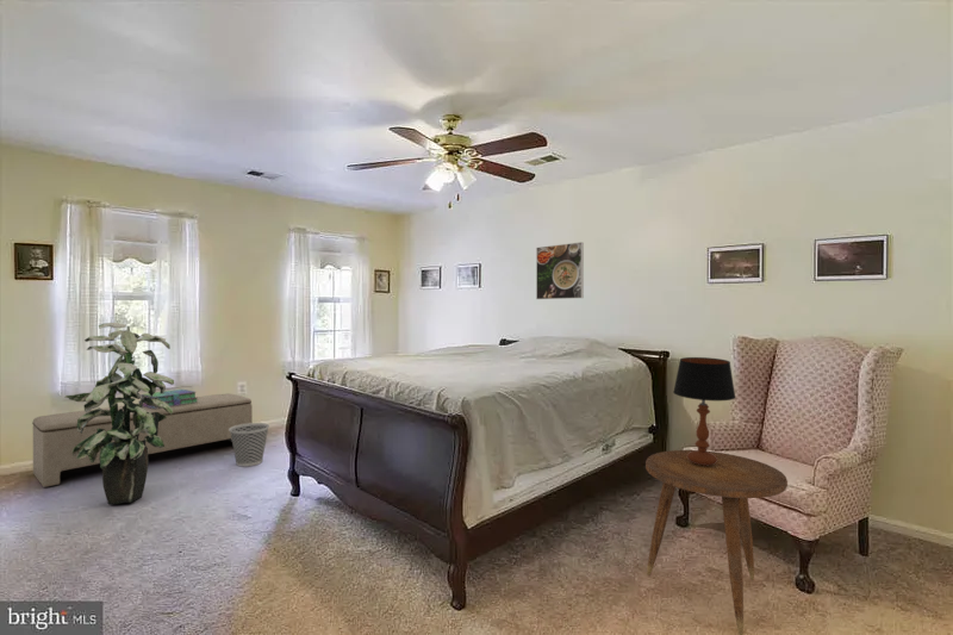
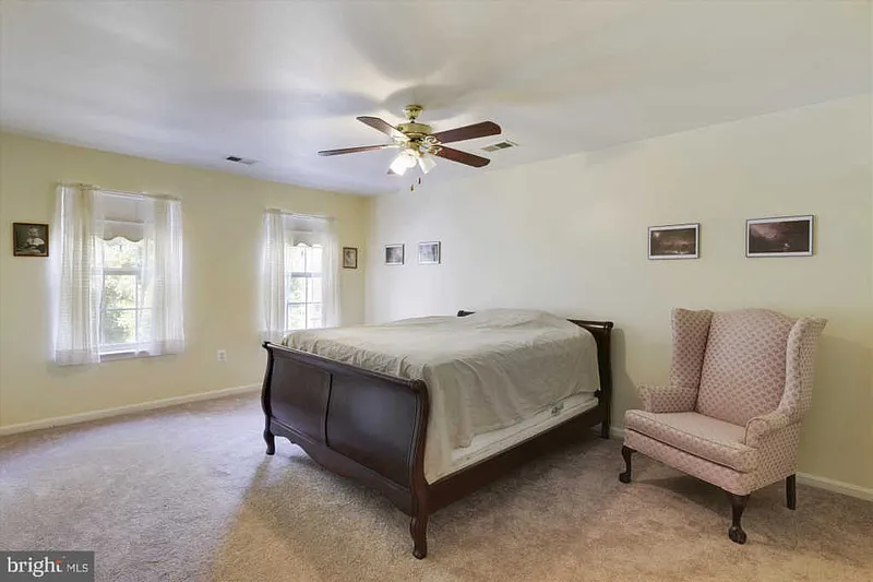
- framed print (559, 272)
- bench (157, 432)
- stack of books (168, 398)
- table lamp (702, 410)
- side table (724, 528)
- wastebasket (249, 444)
- indoor plant (122, 411)
